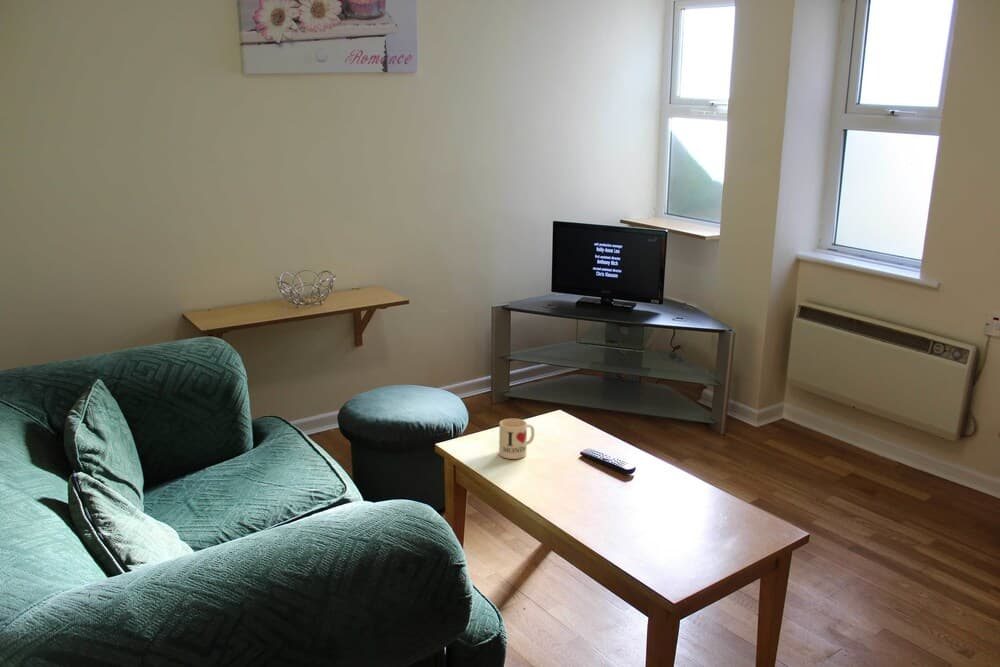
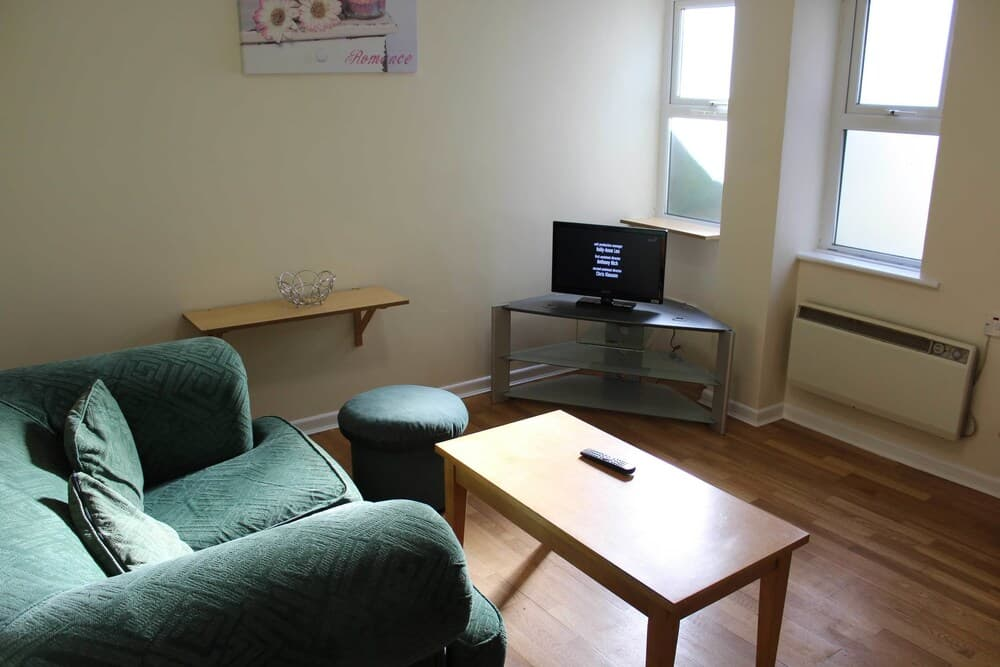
- mug (517, 437)
